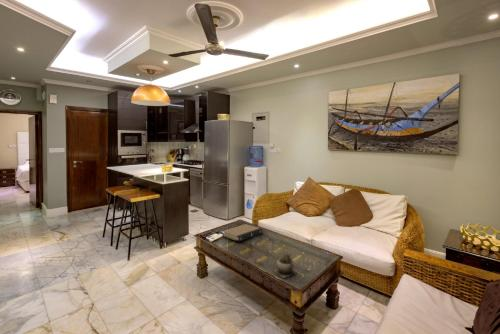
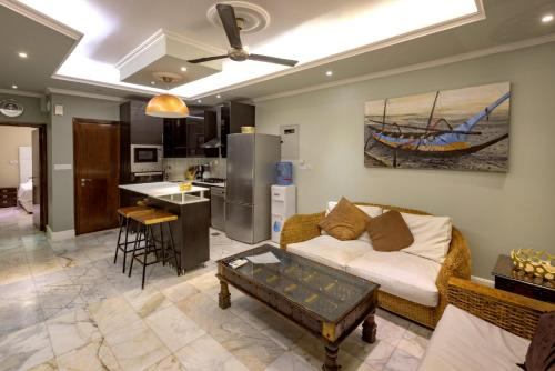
- book (242, 232)
- succulent plant (284, 262)
